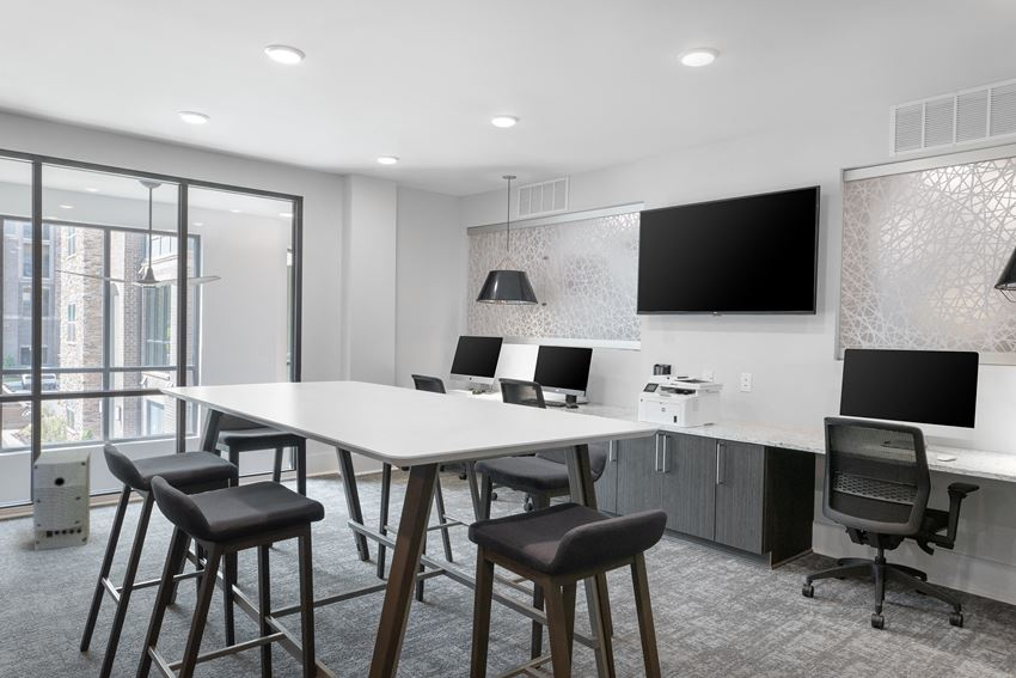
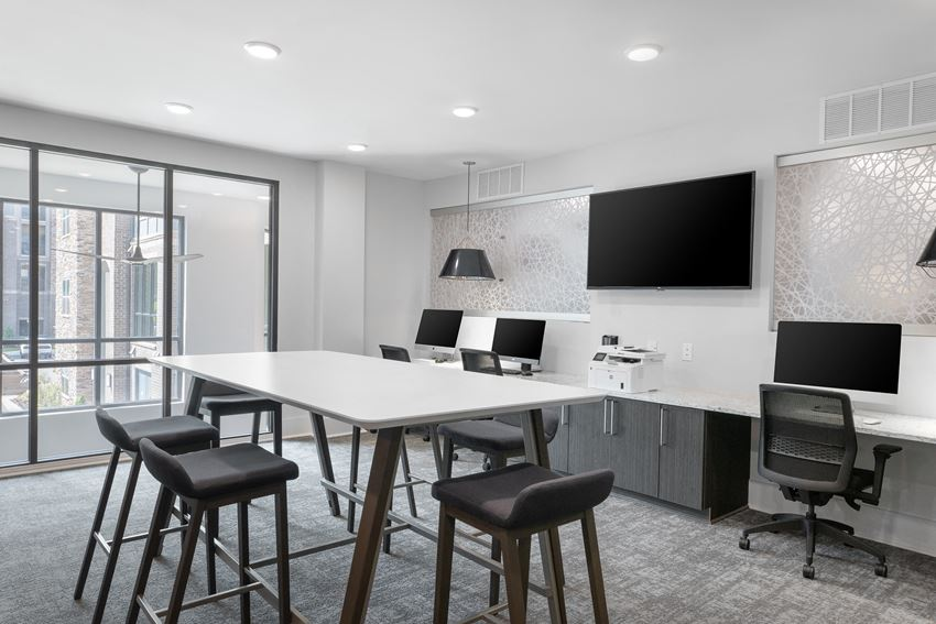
- air purifier (62, 499)
